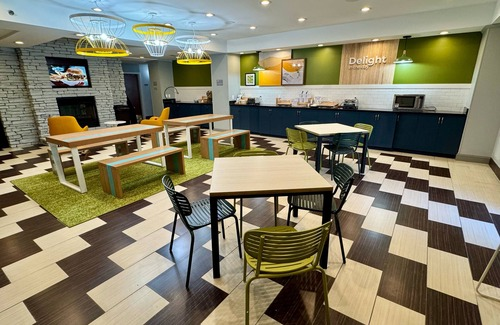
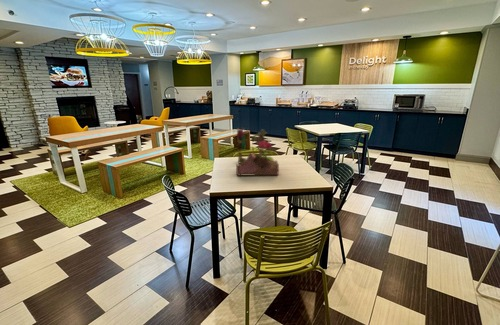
+ potted flower (256, 149)
